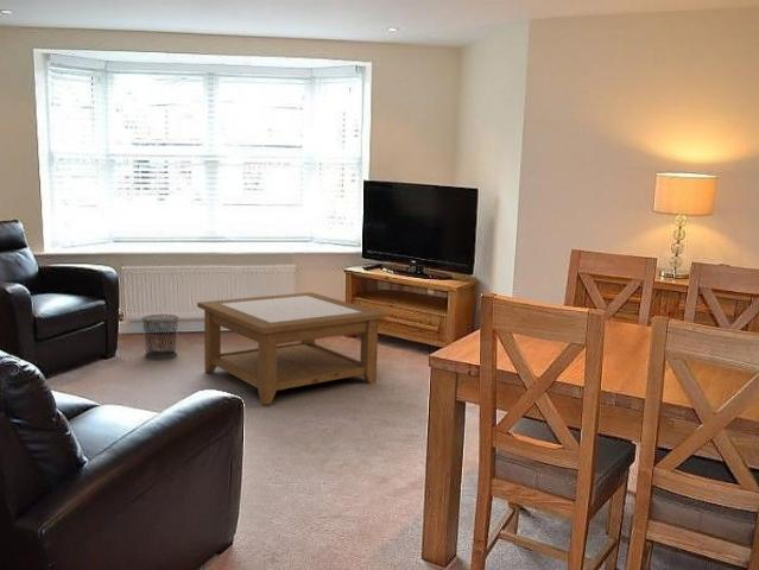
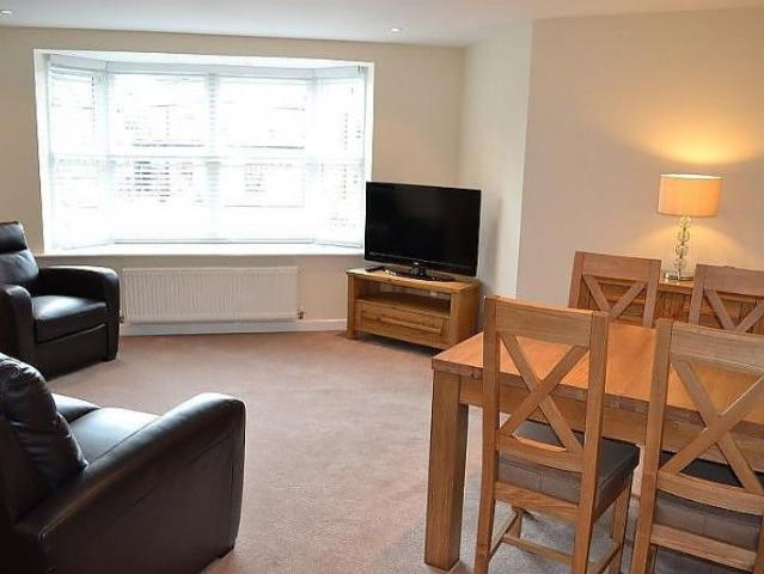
- waste bin (160, 336)
- coffee table (289, 342)
